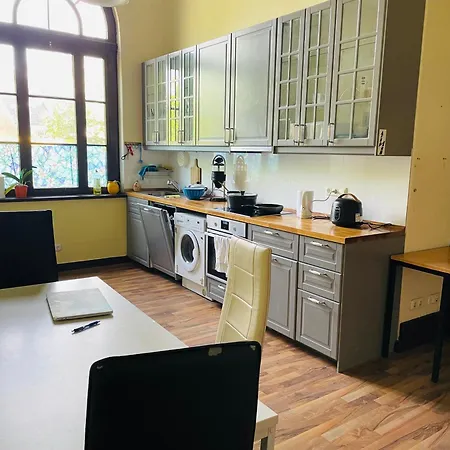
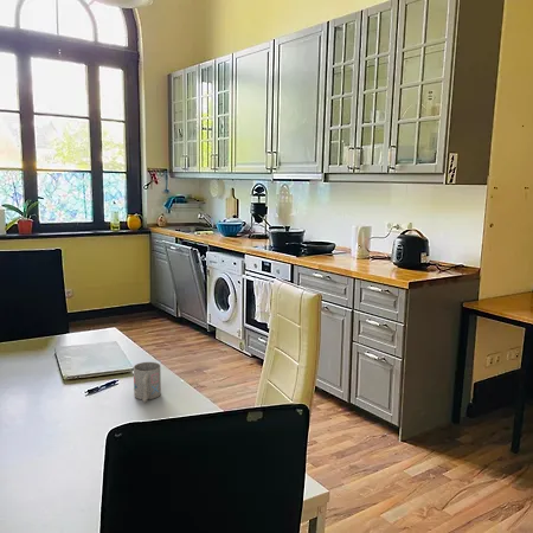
+ mug (147, 383)
